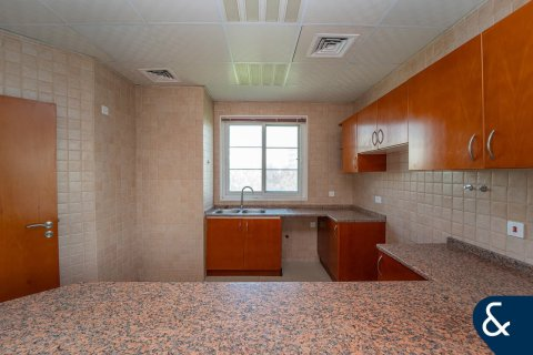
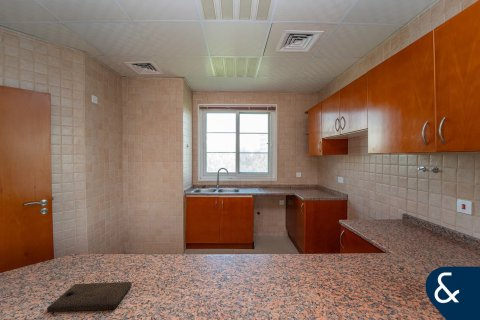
+ cutting board (93, 295)
